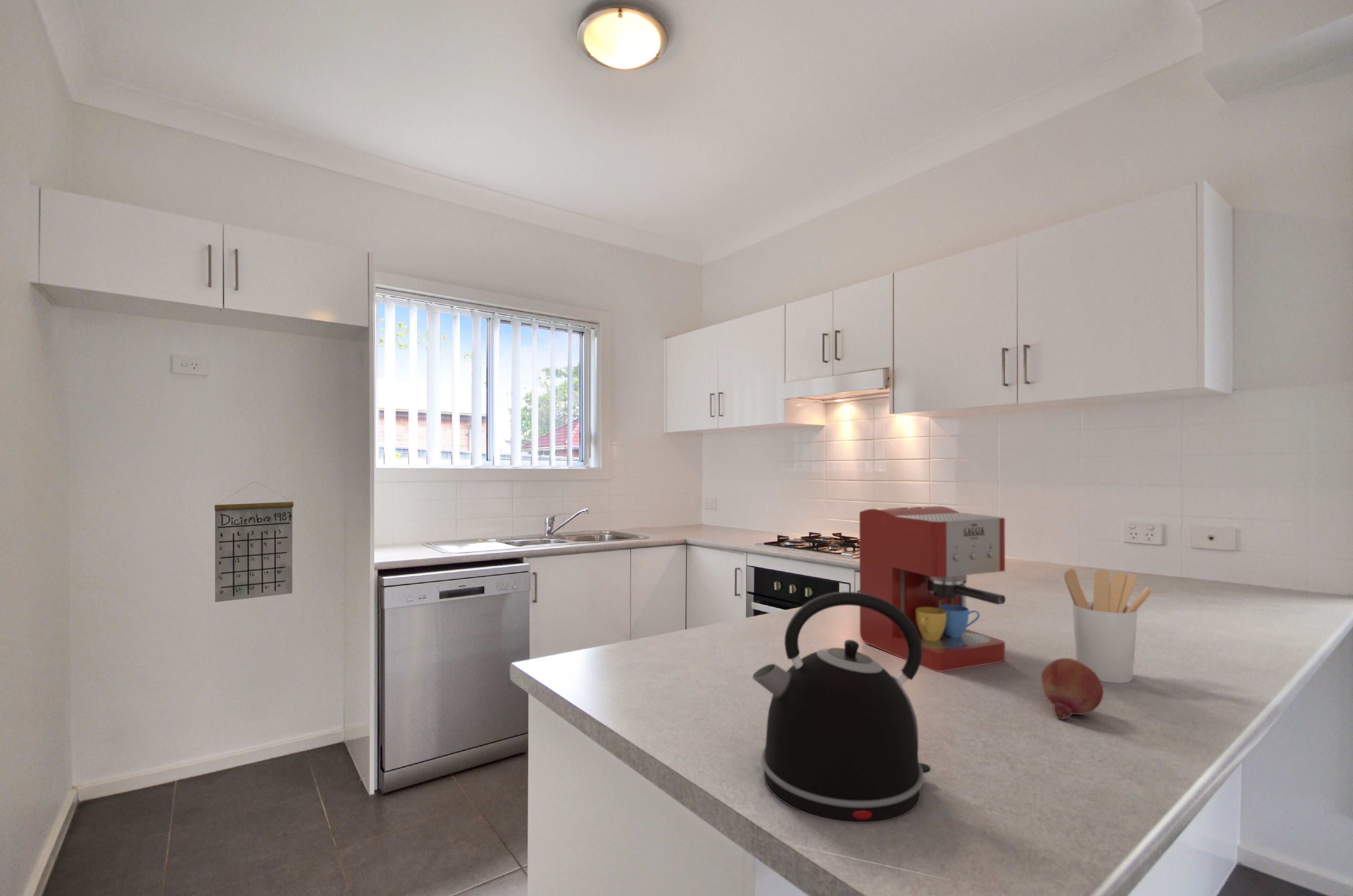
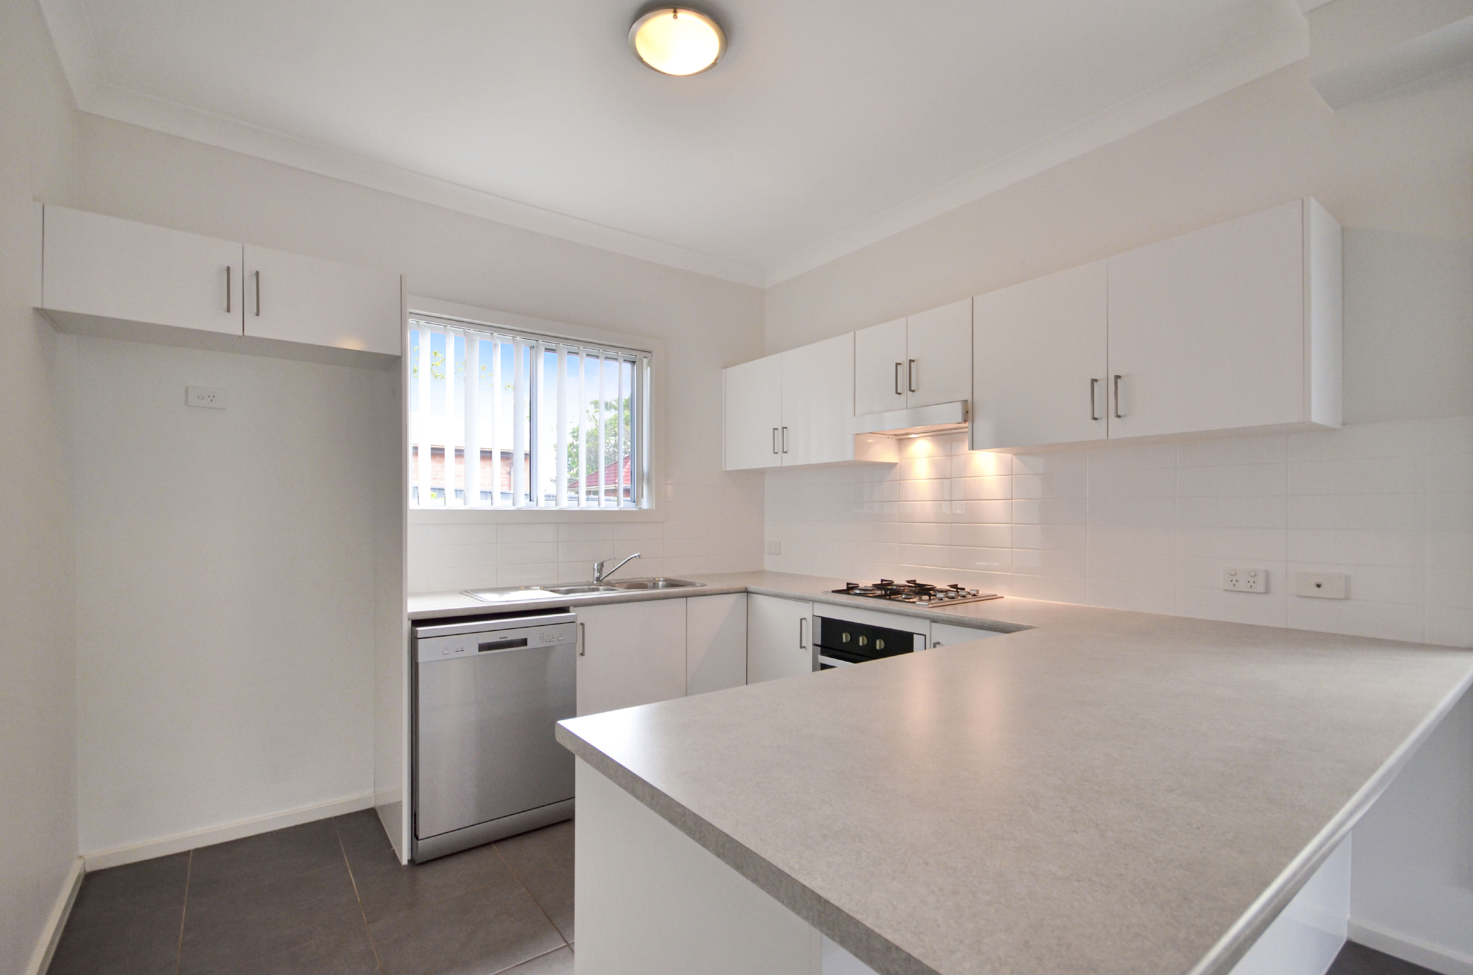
- coffee maker (929, 580)
- calendar (255, 539)
- kettle (841, 686)
- utensil holder (1107, 621)
- fruit (1071, 686)
